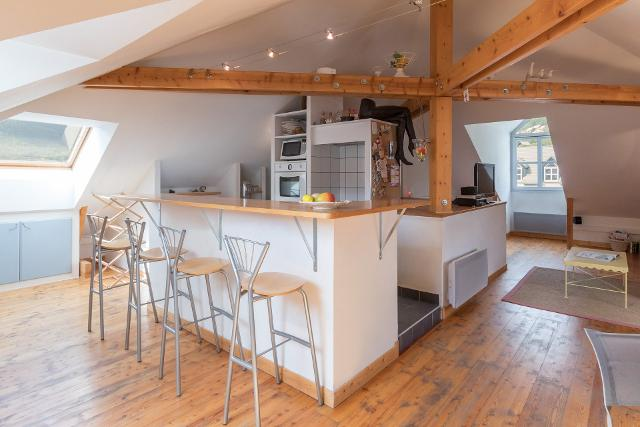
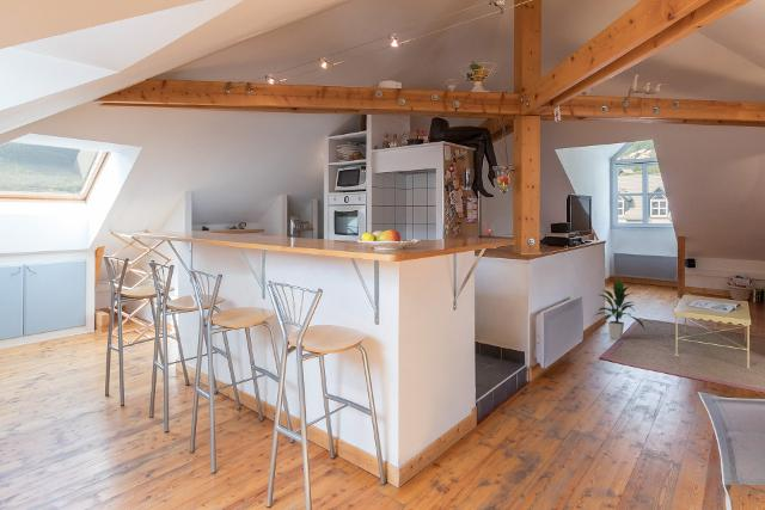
+ indoor plant (617, 308)
